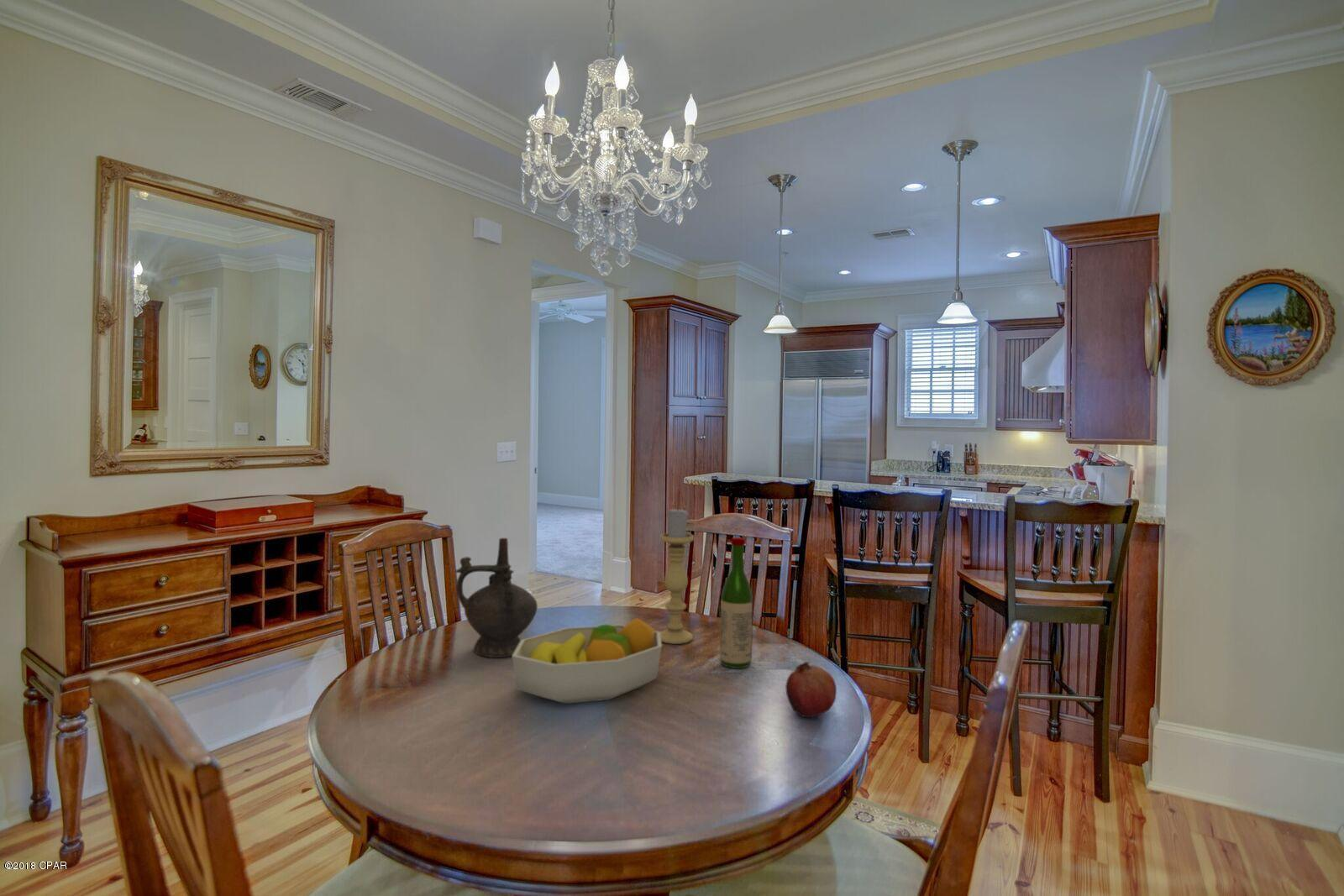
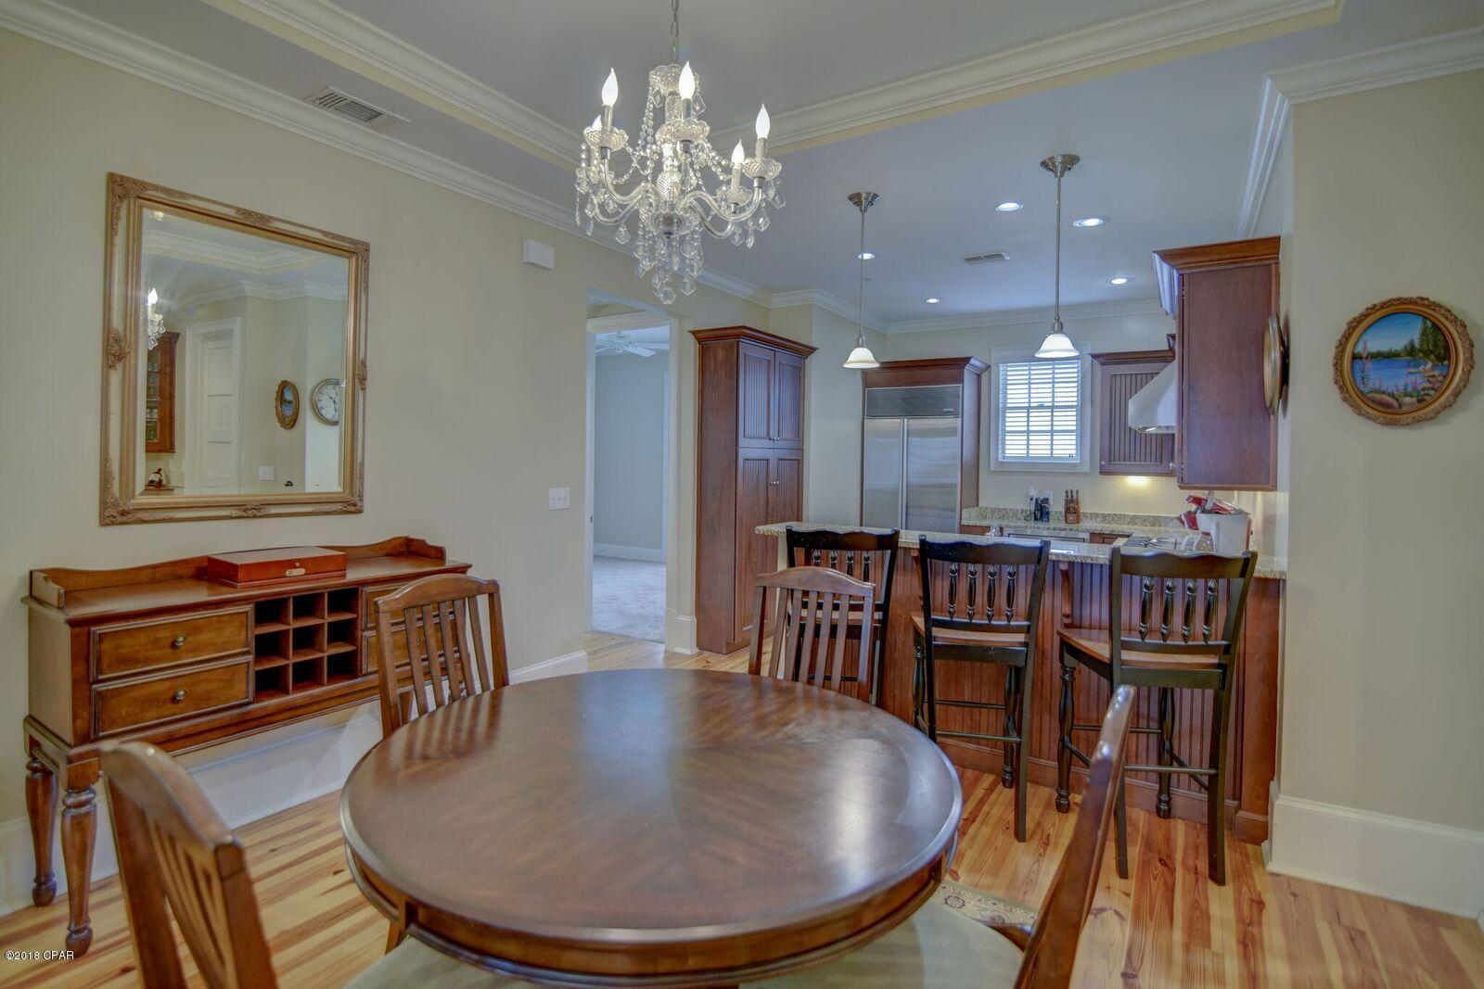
- candle holder (676, 572)
- fruit (811, 688)
- ceremonial vessel (496, 594)
- wine bottle (737, 600)
- fruit bowl (591, 654)
